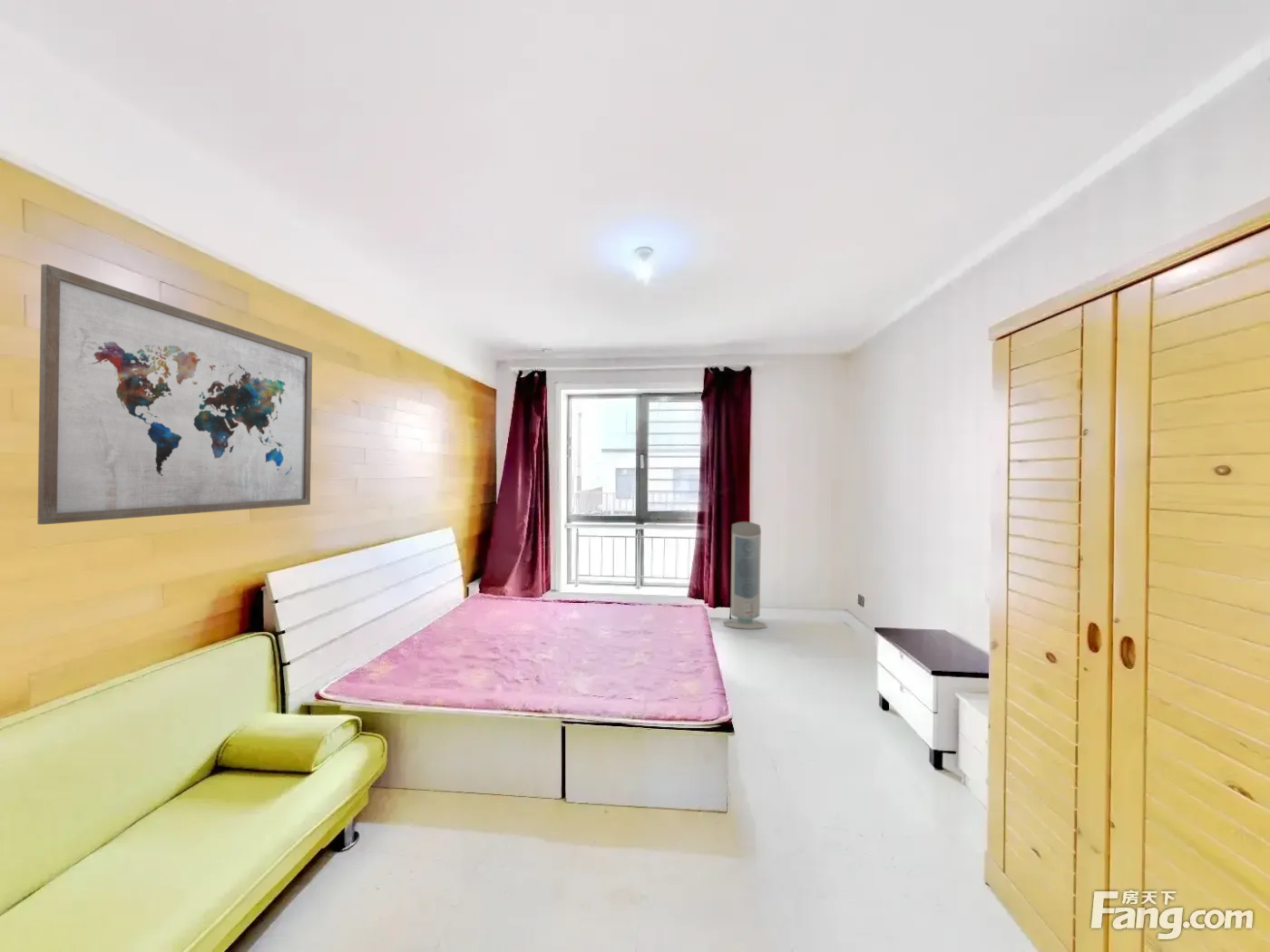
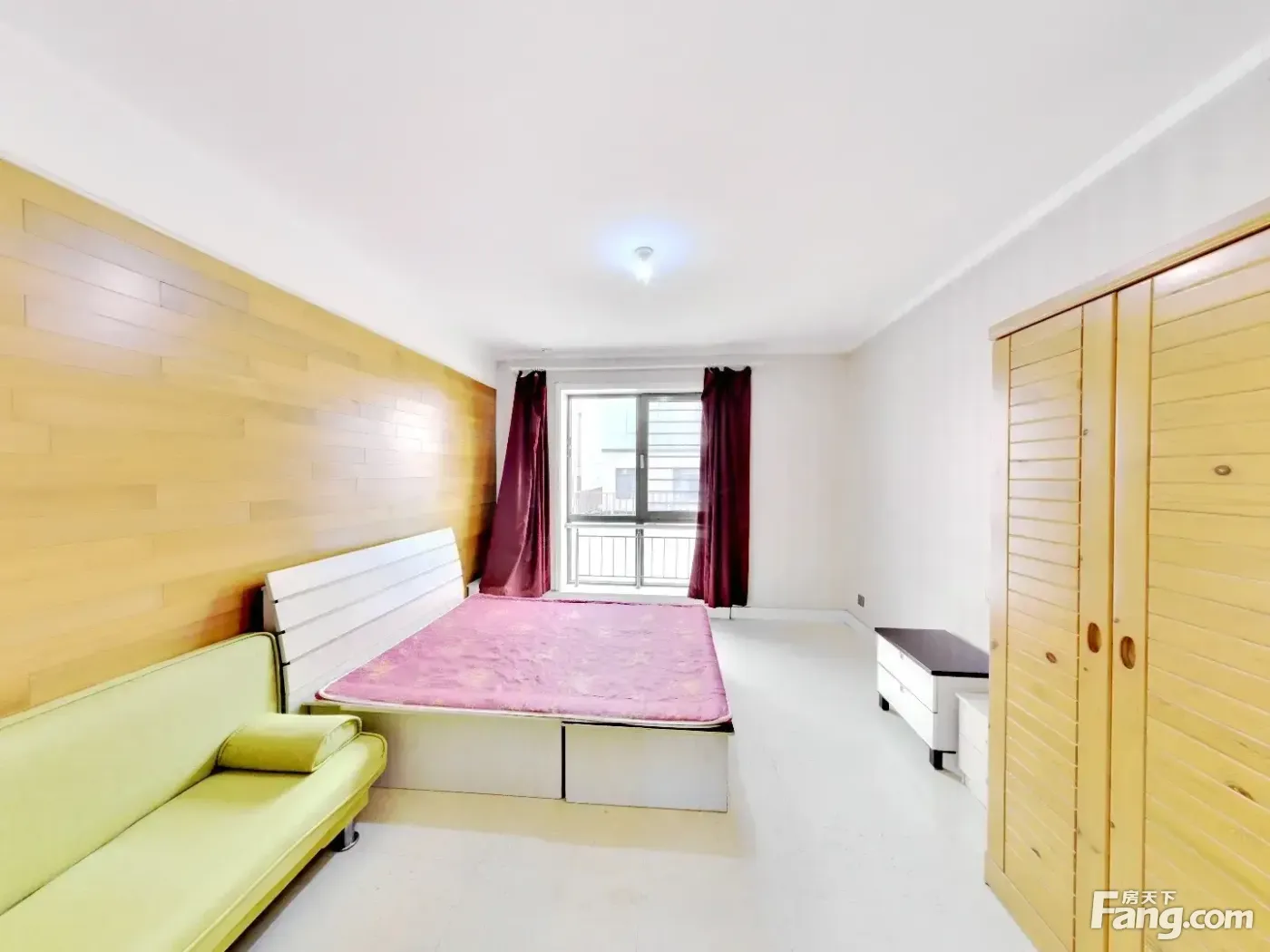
- wall art (210, 415)
- air purifier (745, 573)
